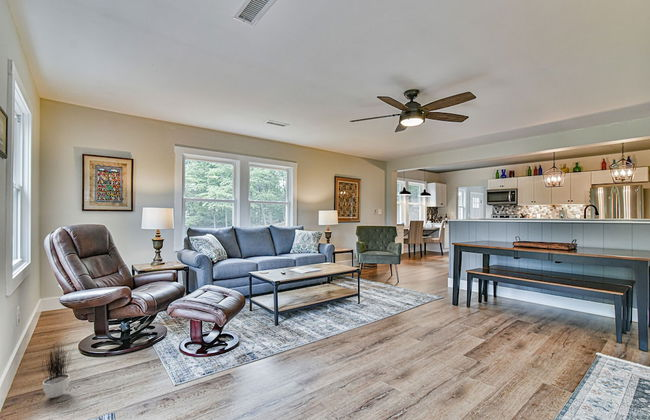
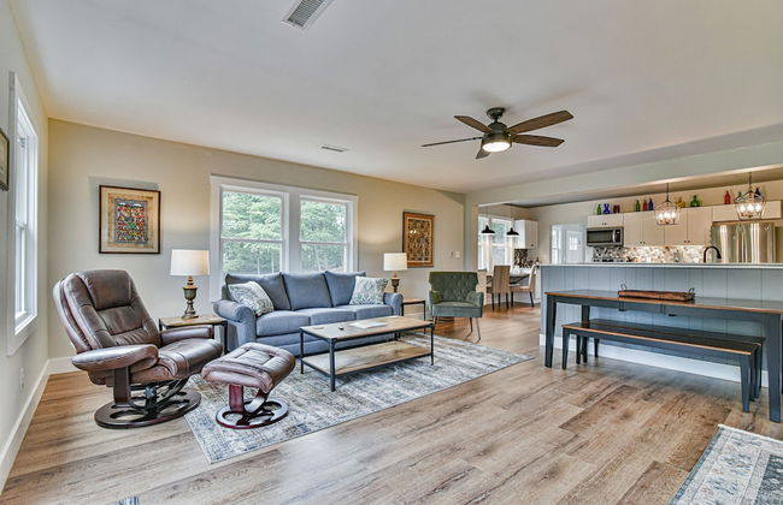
- potted plant (65, 361)
